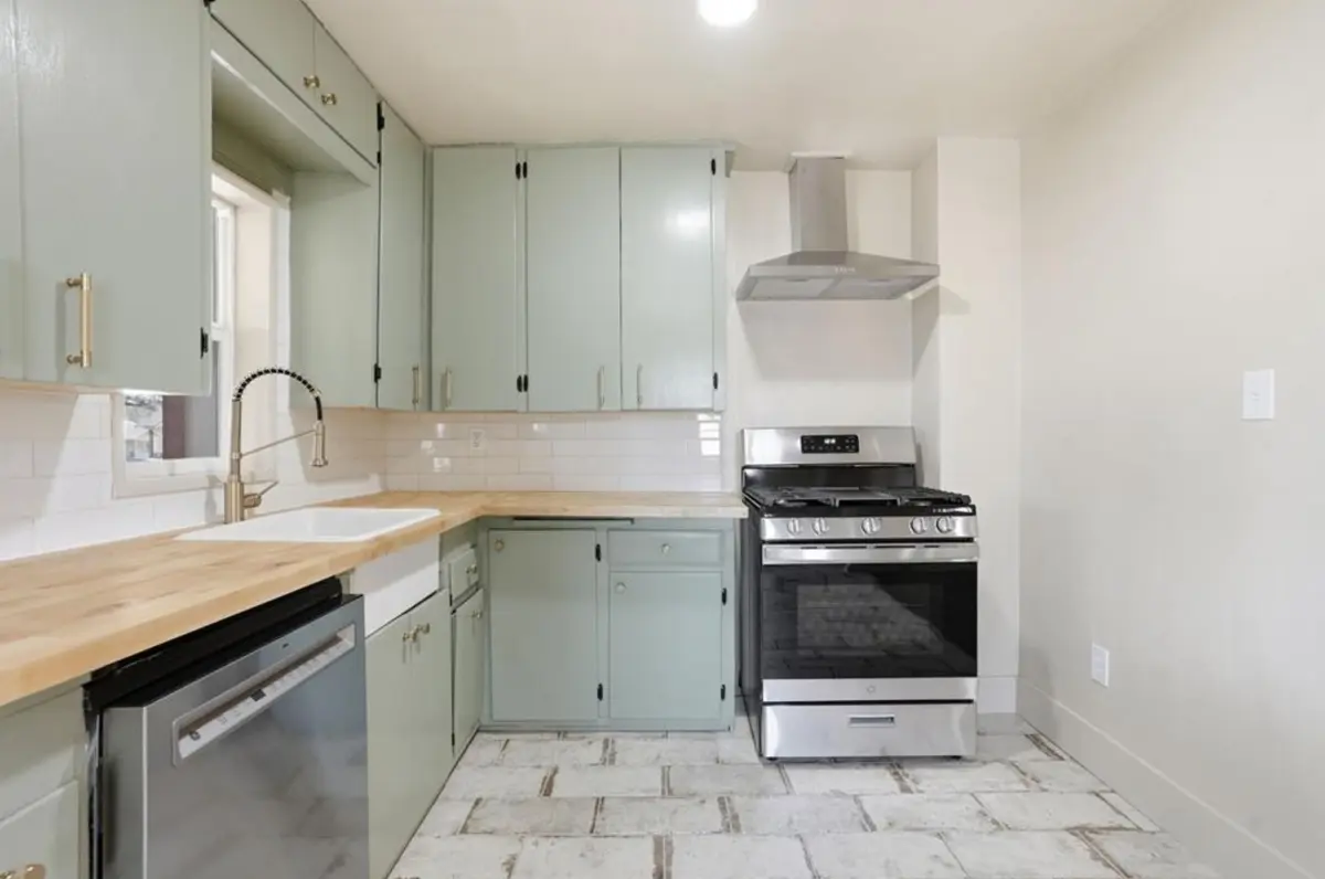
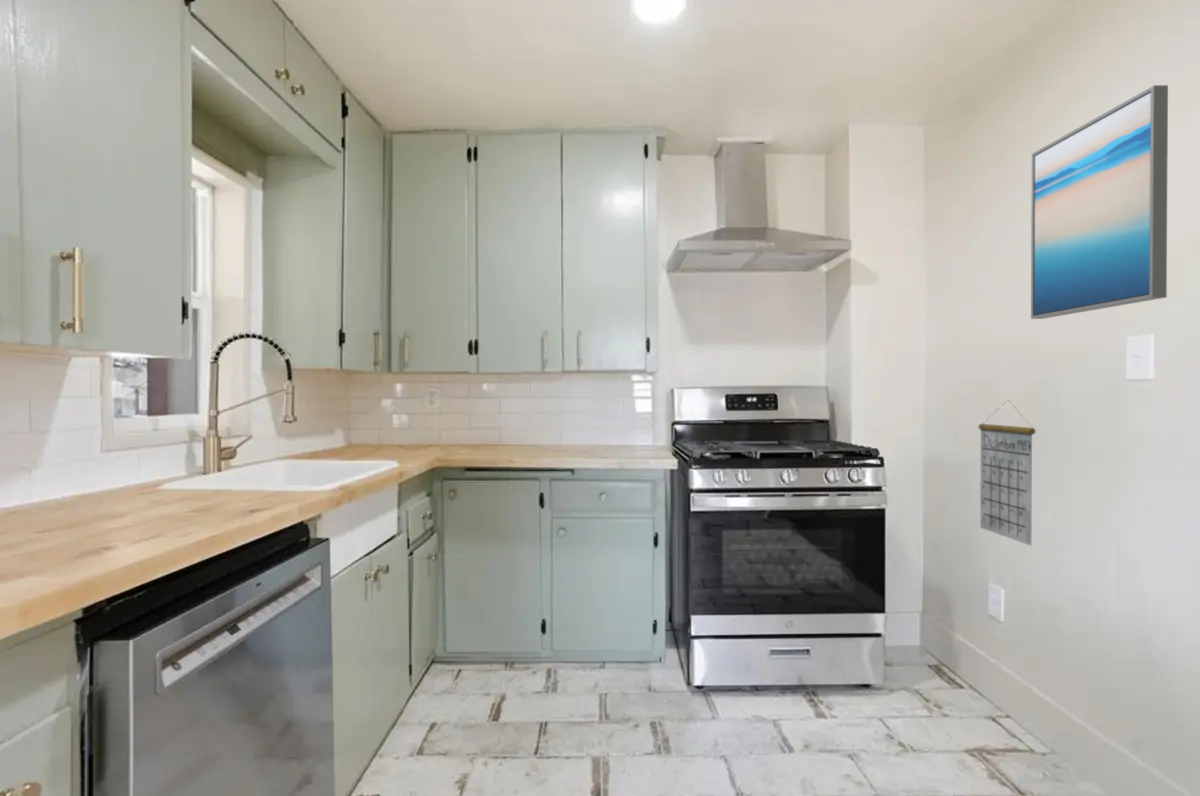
+ calendar (1005, 467)
+ wall art (1090, 216)
